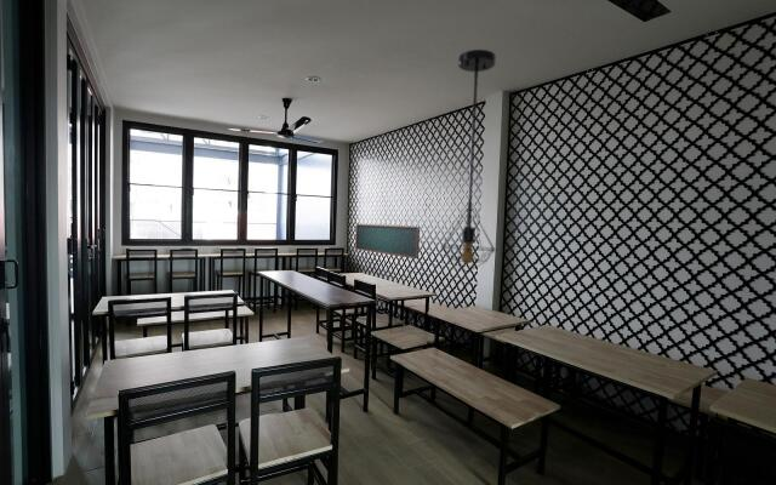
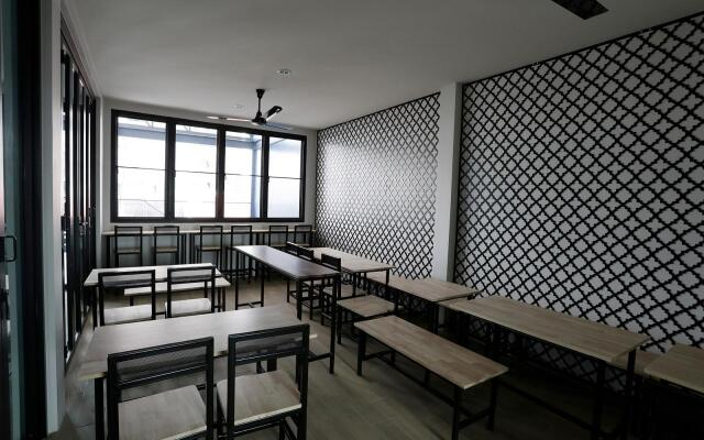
- light fixture (472, 166)
- blackboard (383, 239)
